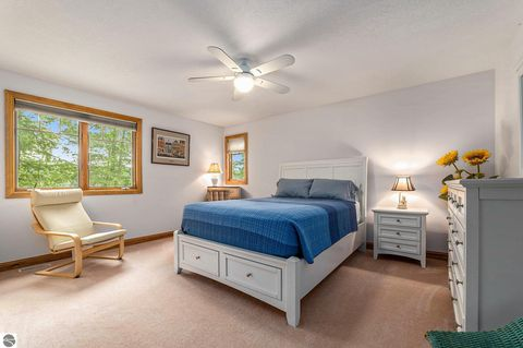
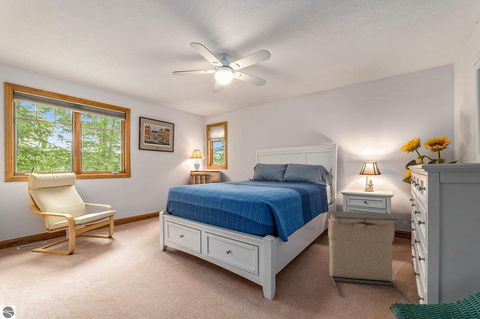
+ laundry hamper (365, 251)
